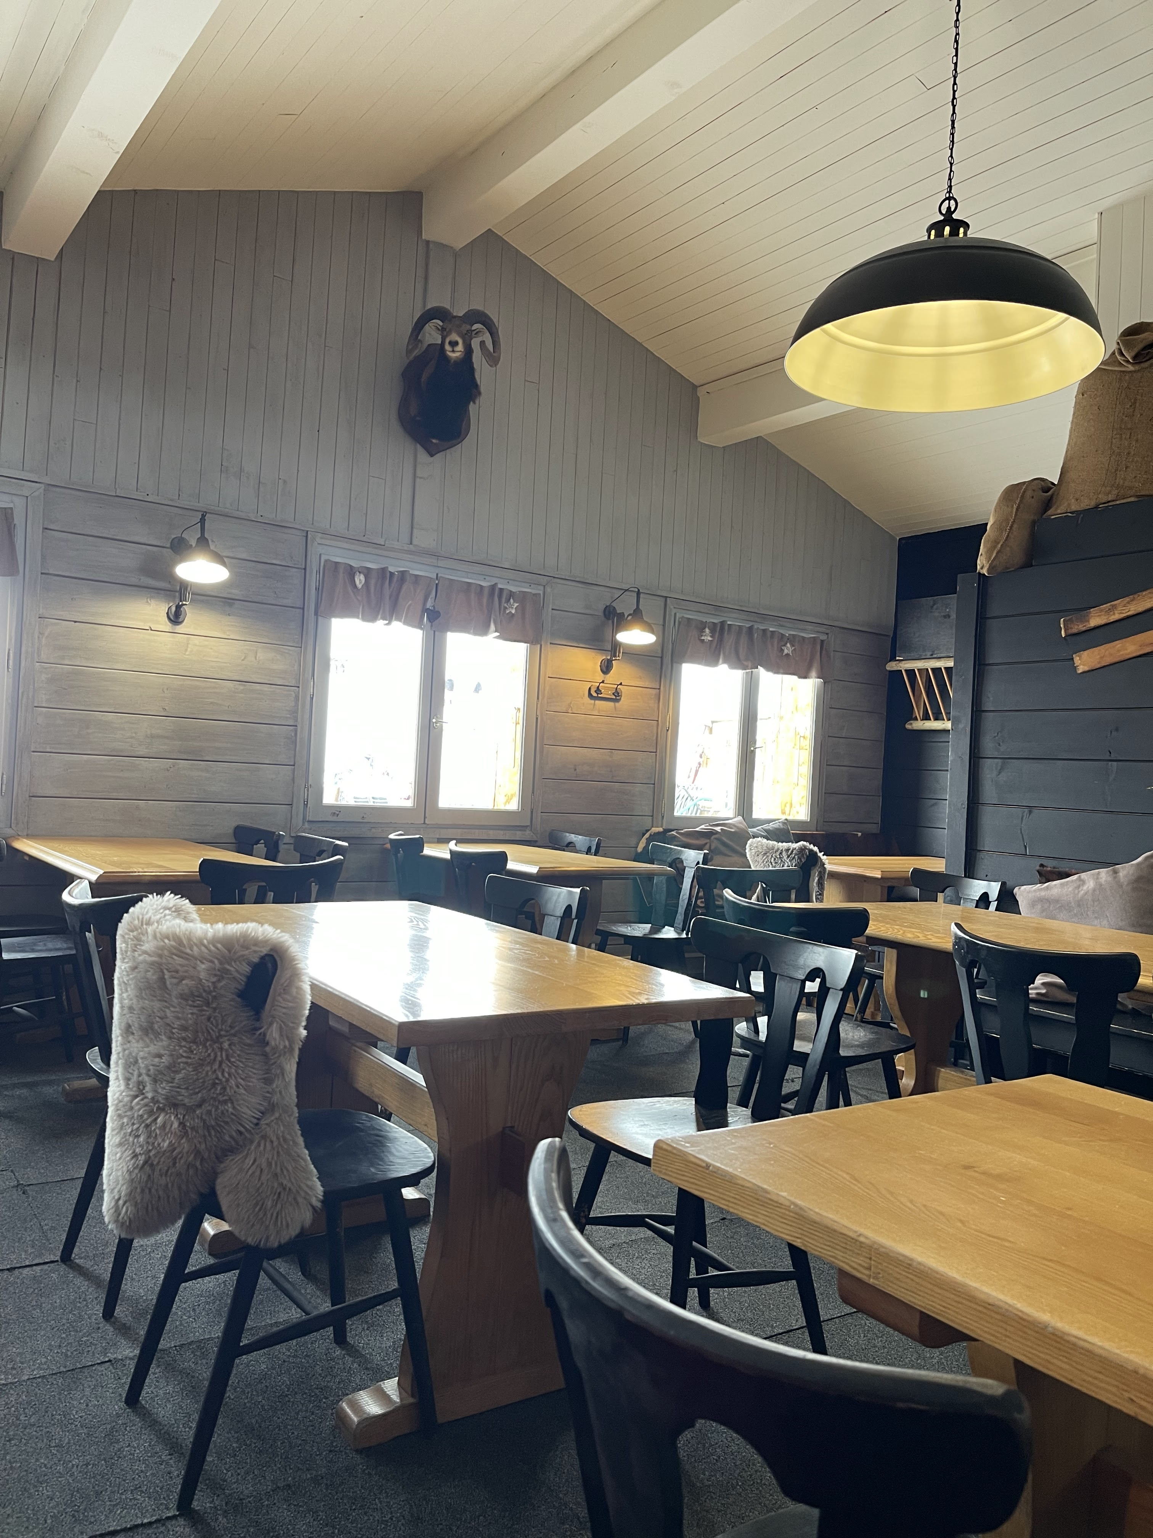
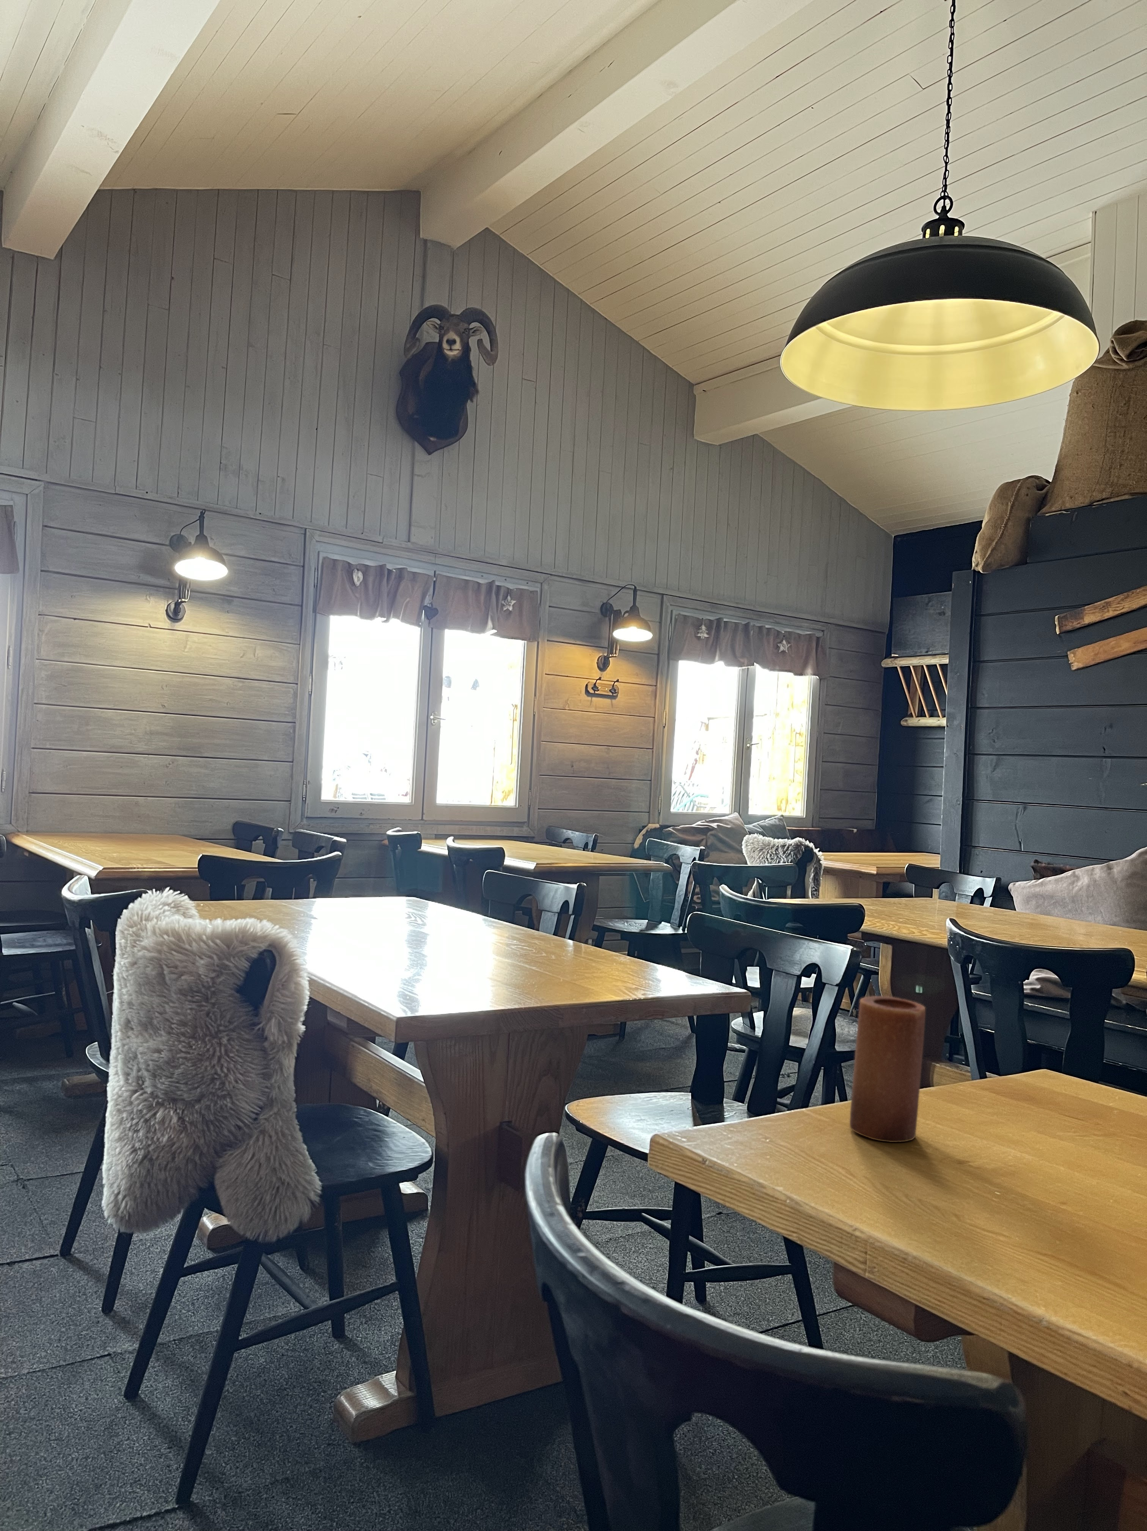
+ candle (887, 1067)
